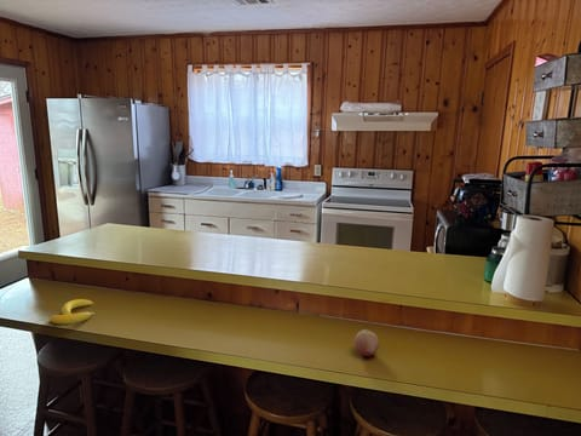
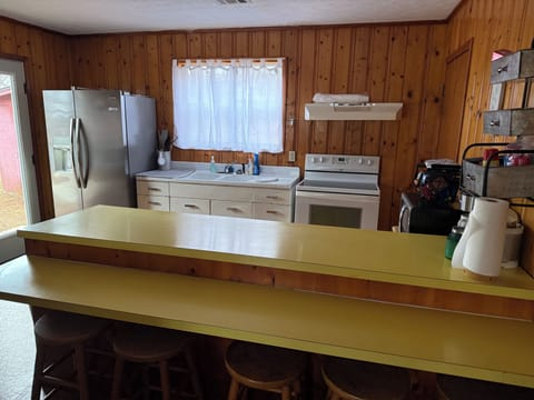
- banana (76, 314)
- fruit (367, 342)
